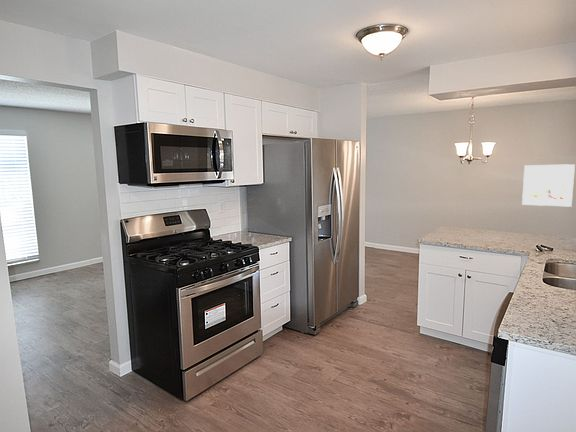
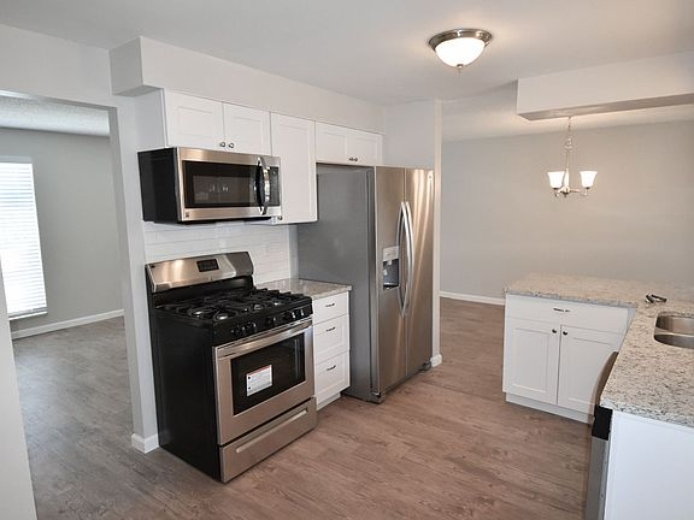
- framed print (547, 185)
